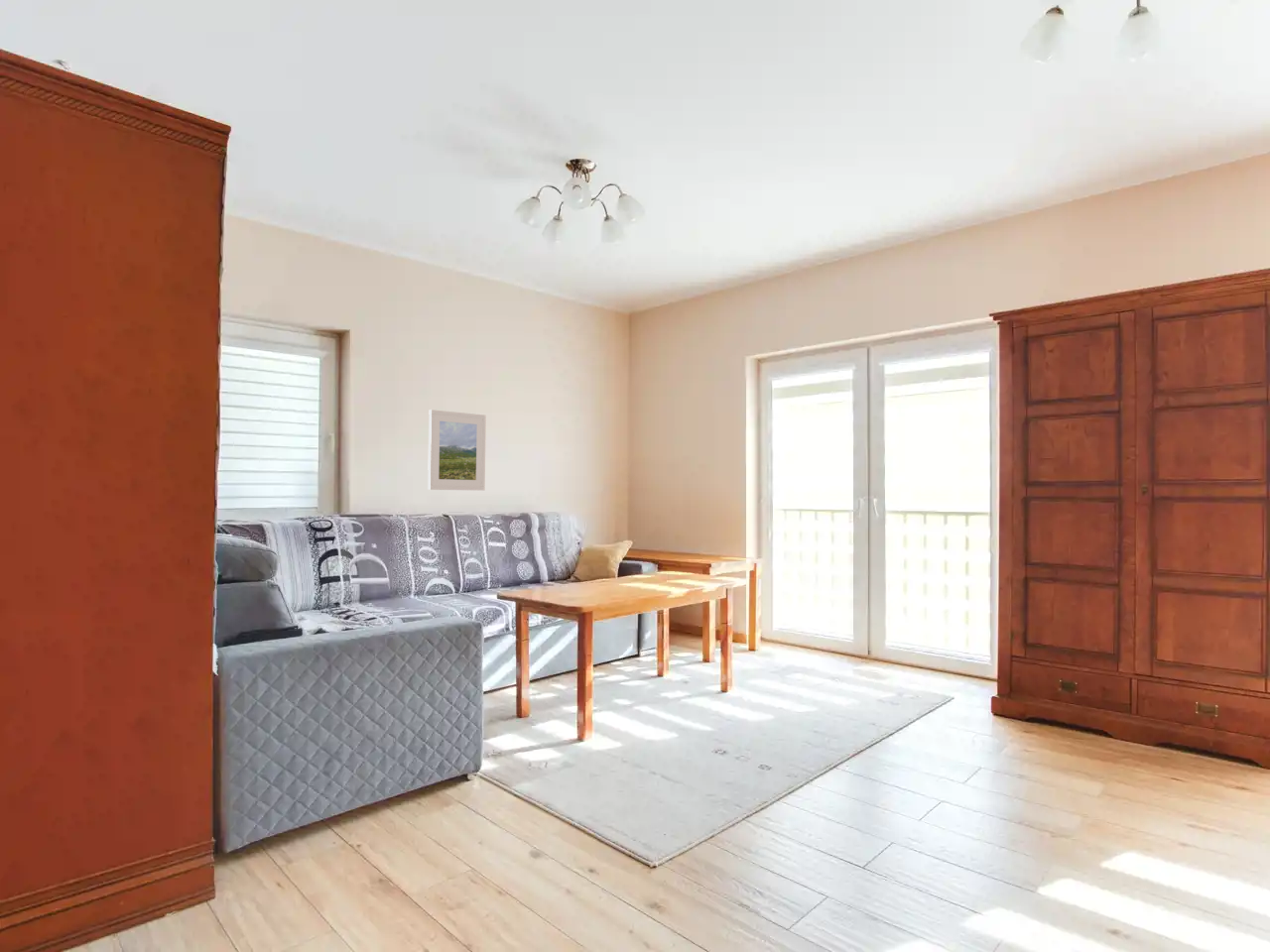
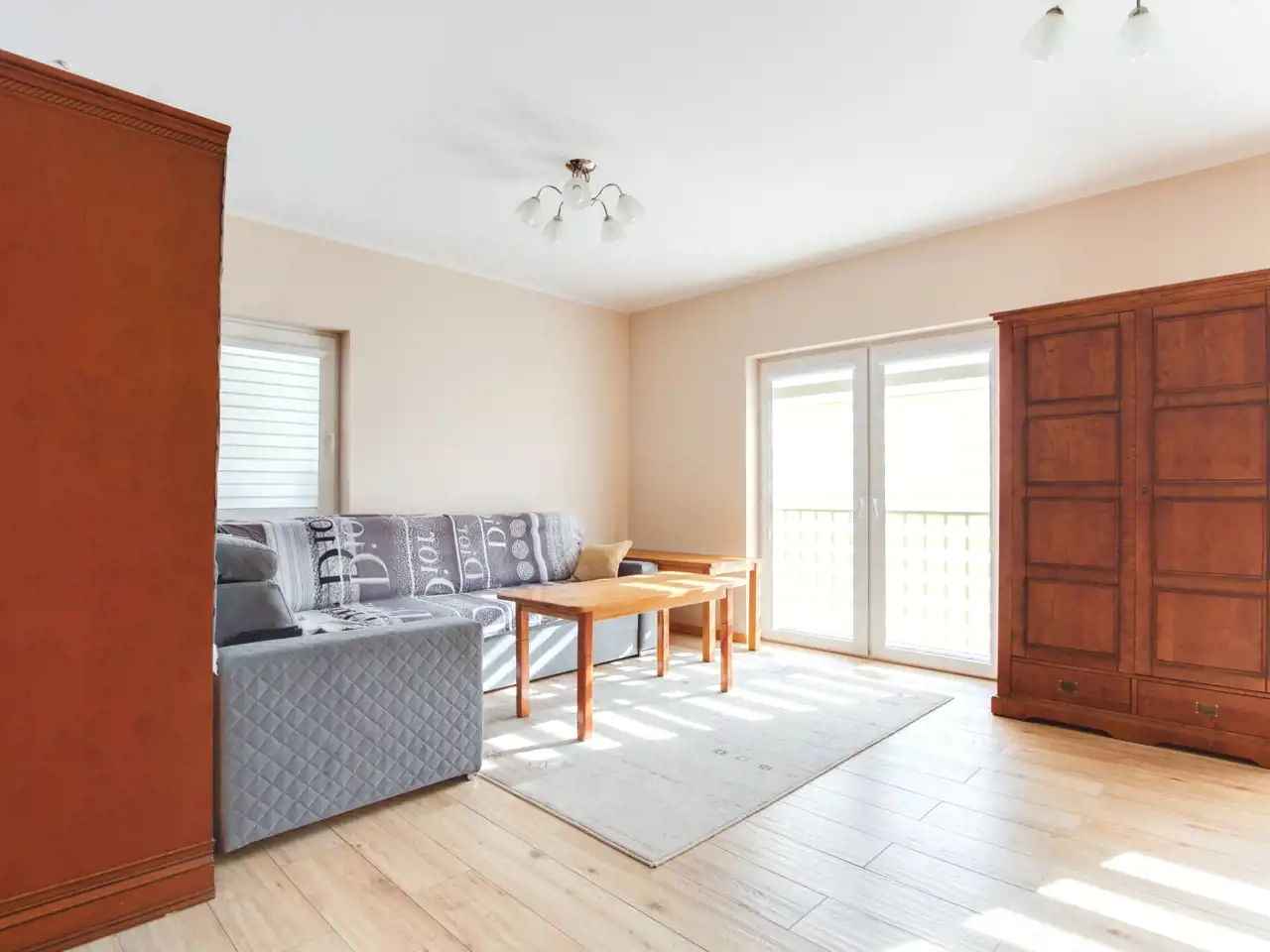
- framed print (457, 450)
